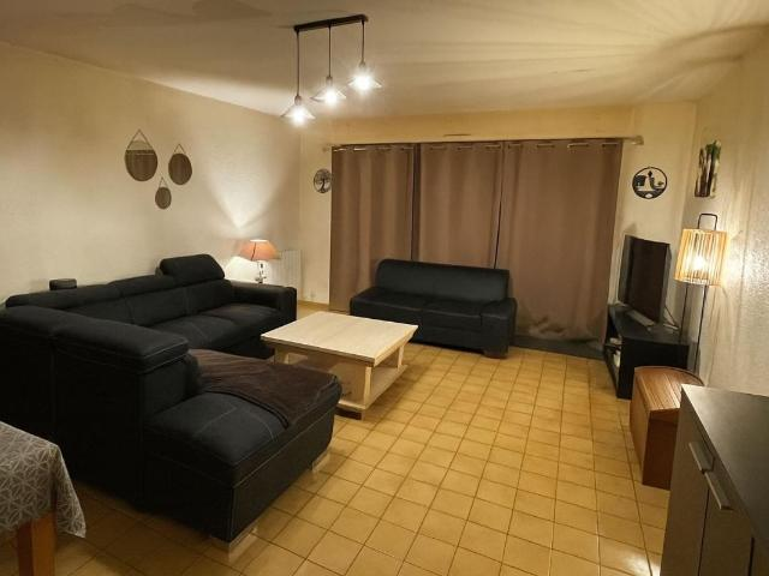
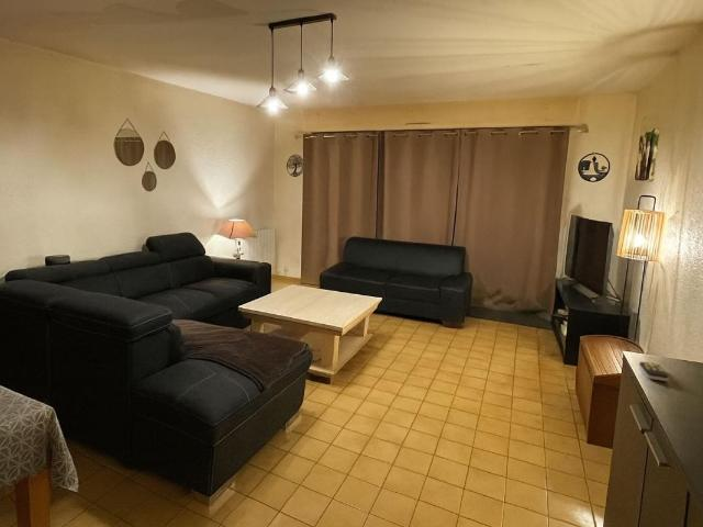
+ remote control (652, 370)
